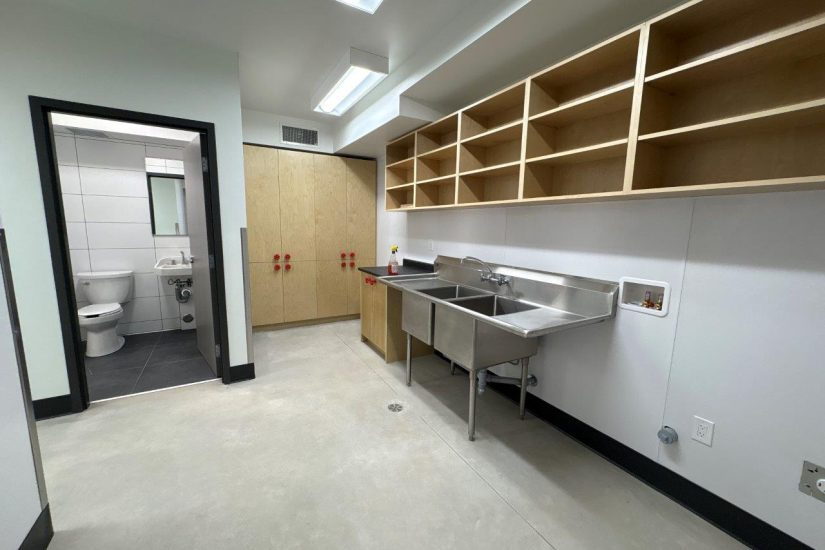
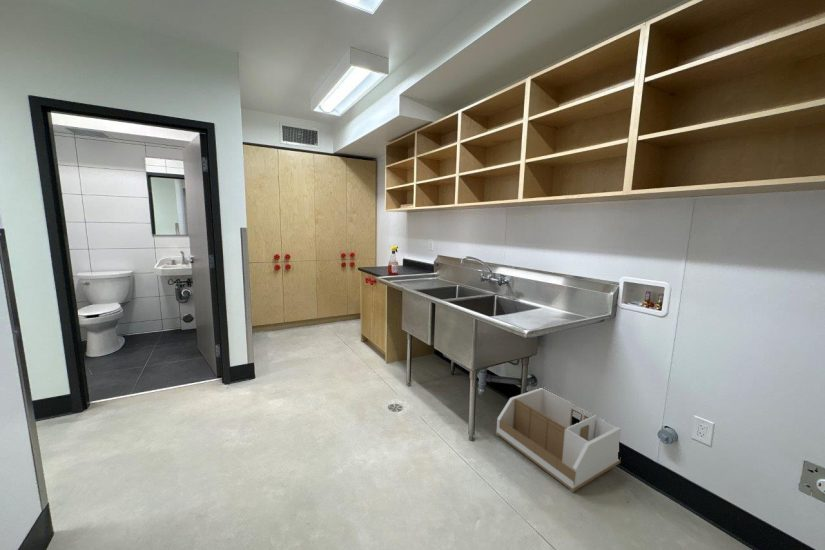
+ storage bin (553, 429)
